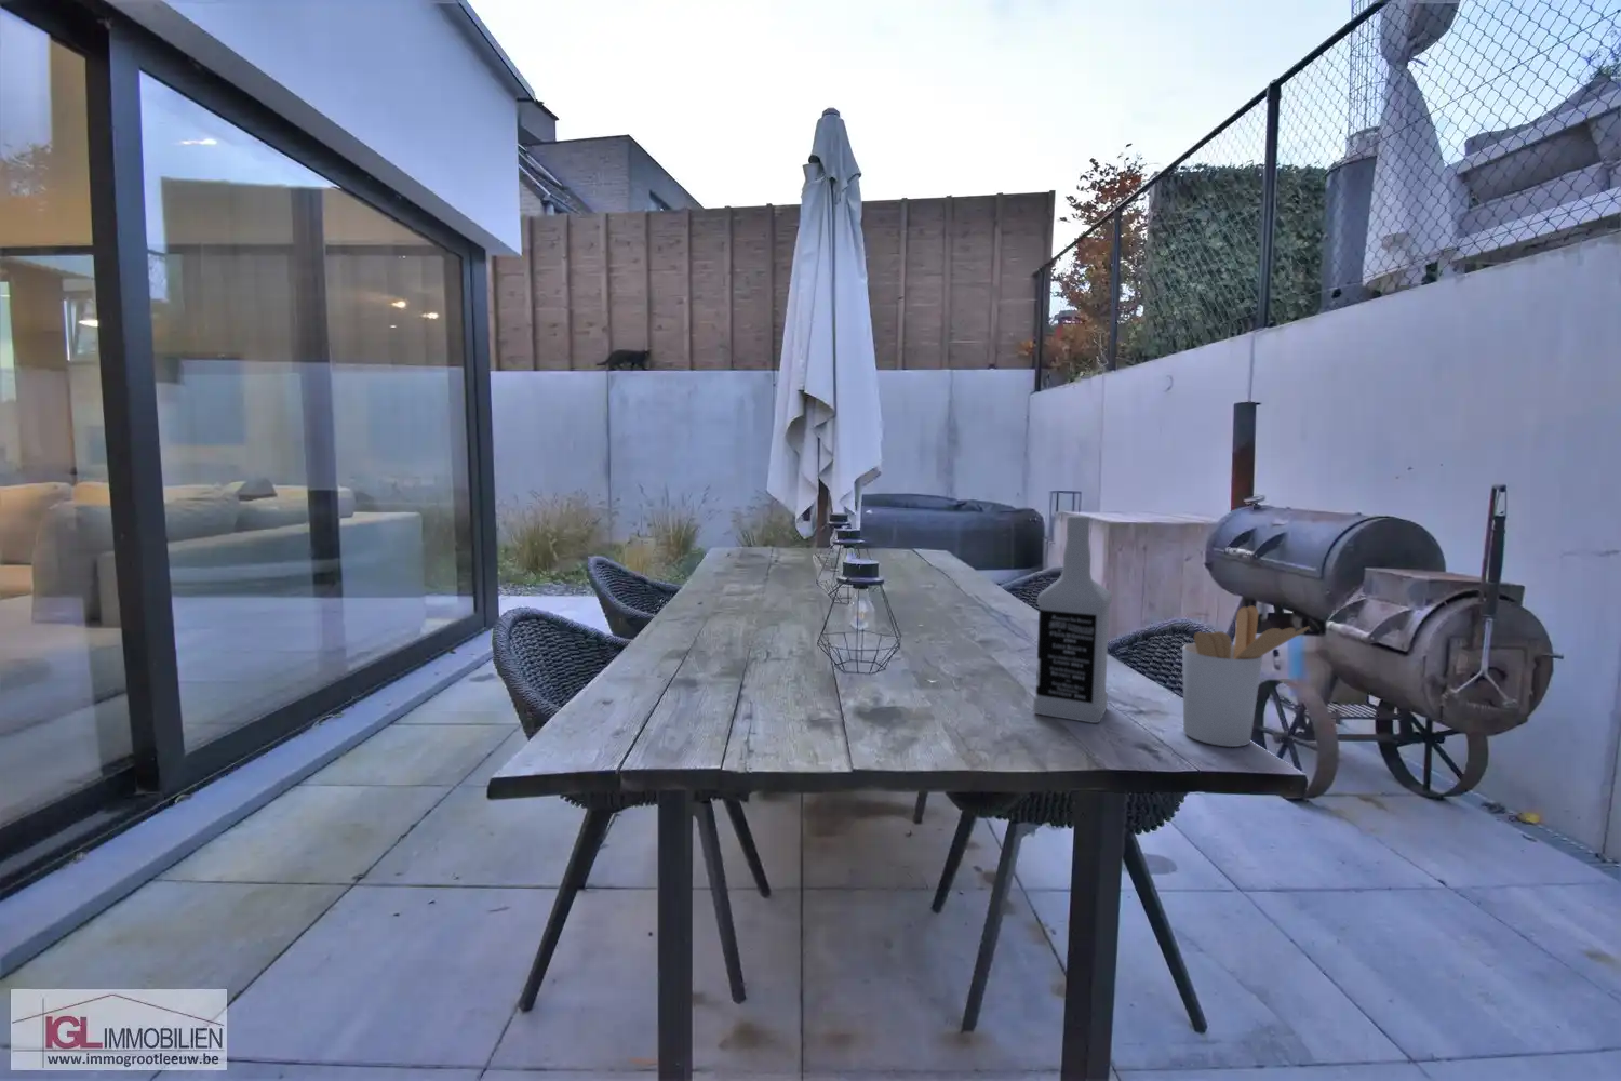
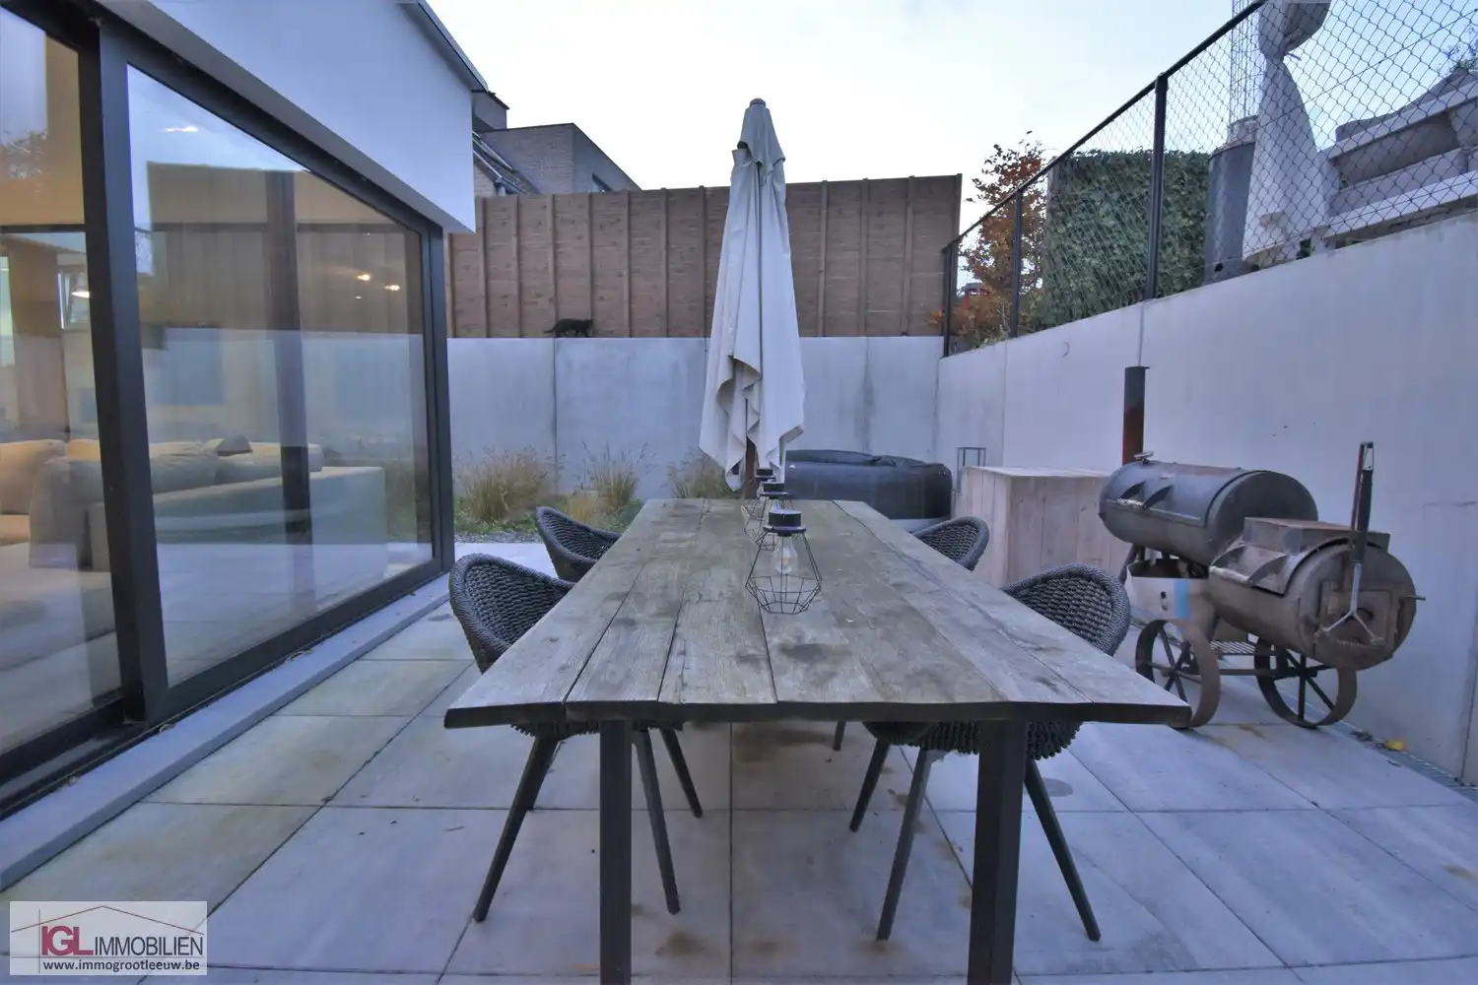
- vodka (1075, 614)
- utensil holder (1239, 677)
